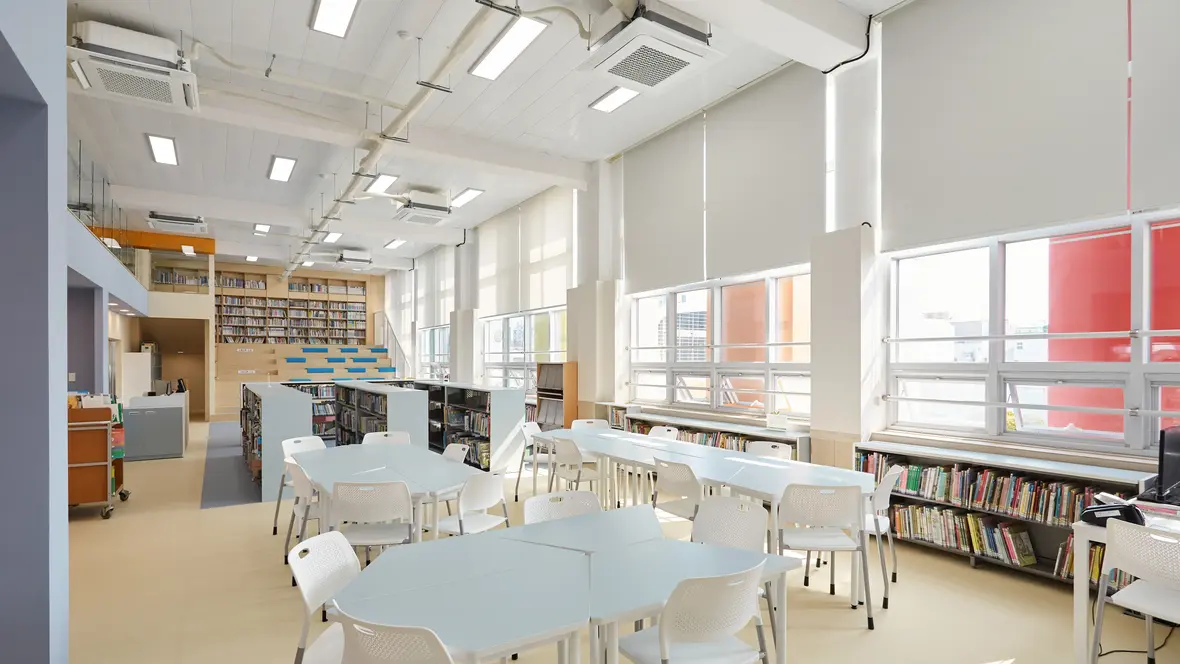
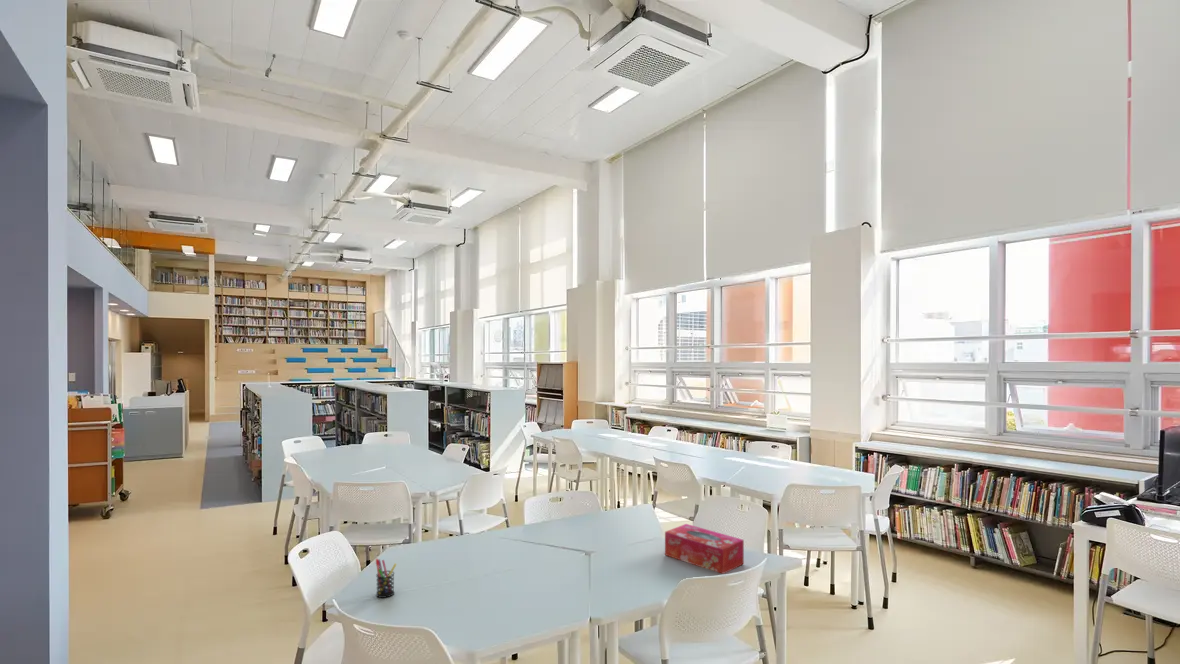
+ tissue box (703, 547)
+ pen holder (383, 577)
